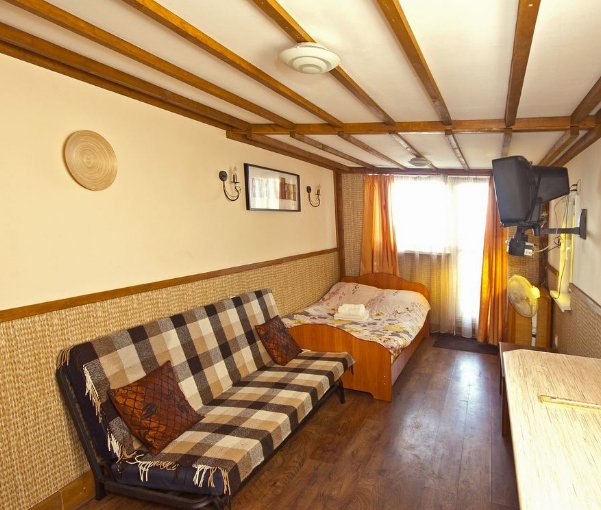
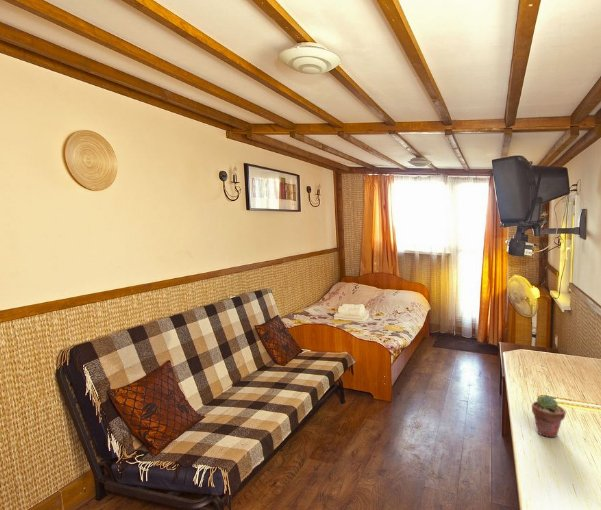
+ potted succulent (547, 414)
